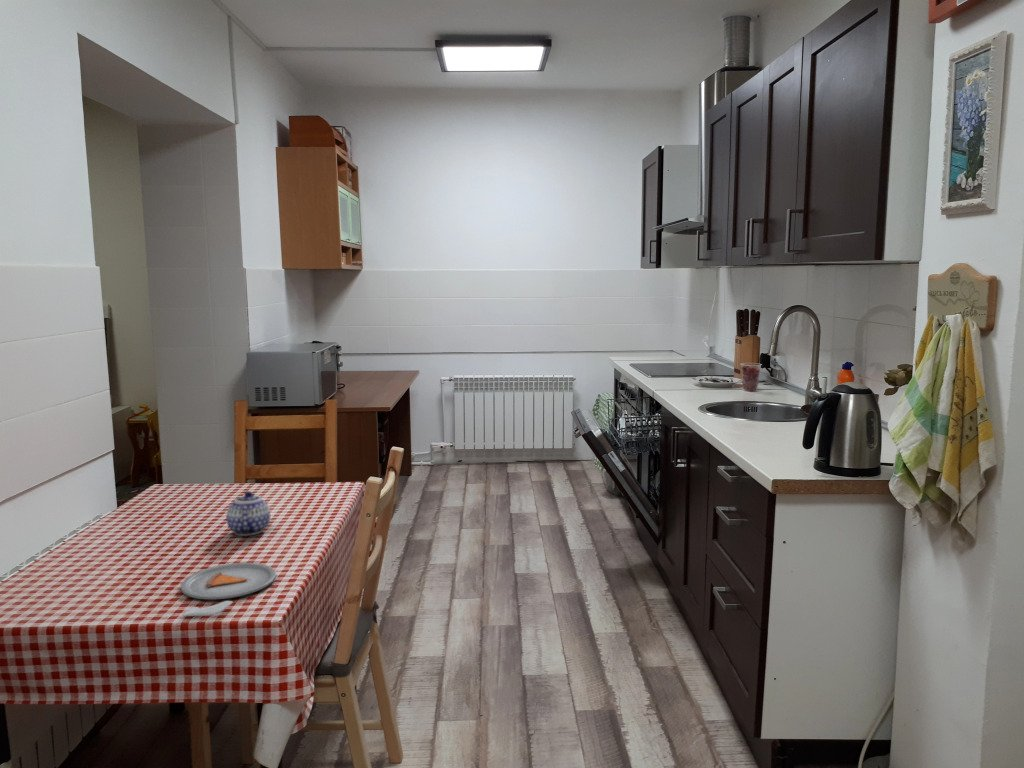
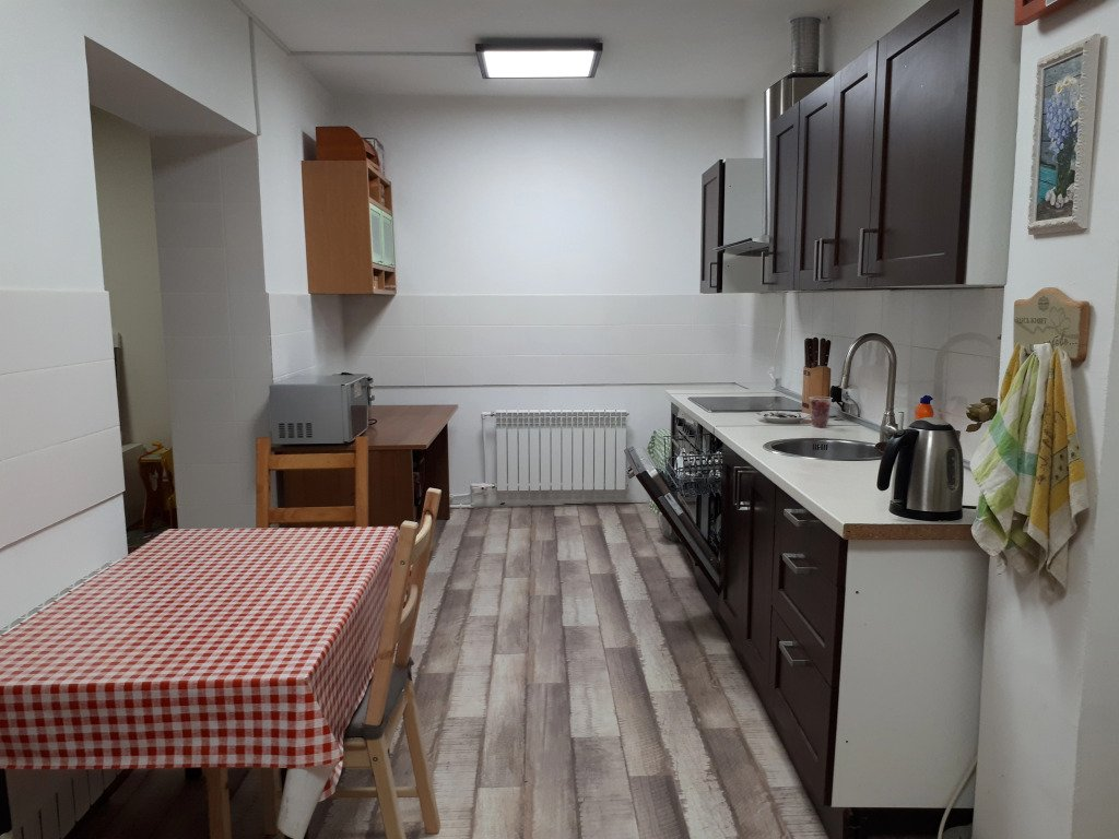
- dinner plate (223, 586)
- teapot (248, 511)
